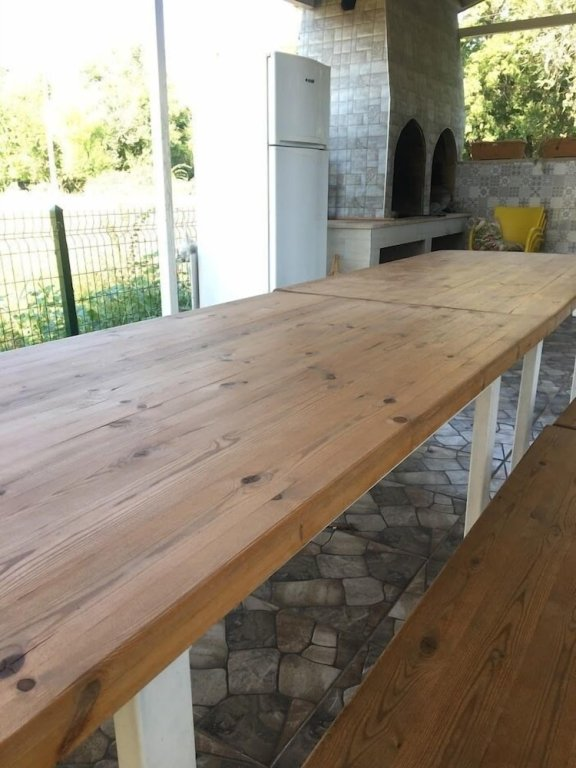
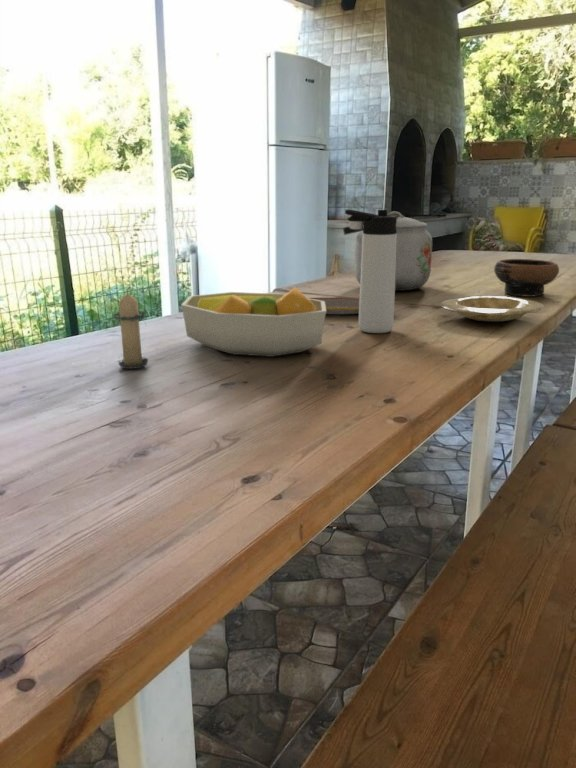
+ candle (130, 328)
+ plate (491, 310)
+ plate (335, 306)
+ fruit bowl (253, 314)
+ kettle (396, 250)
+ bowl (525, 277)
+ thermos bottle (369, 271)
